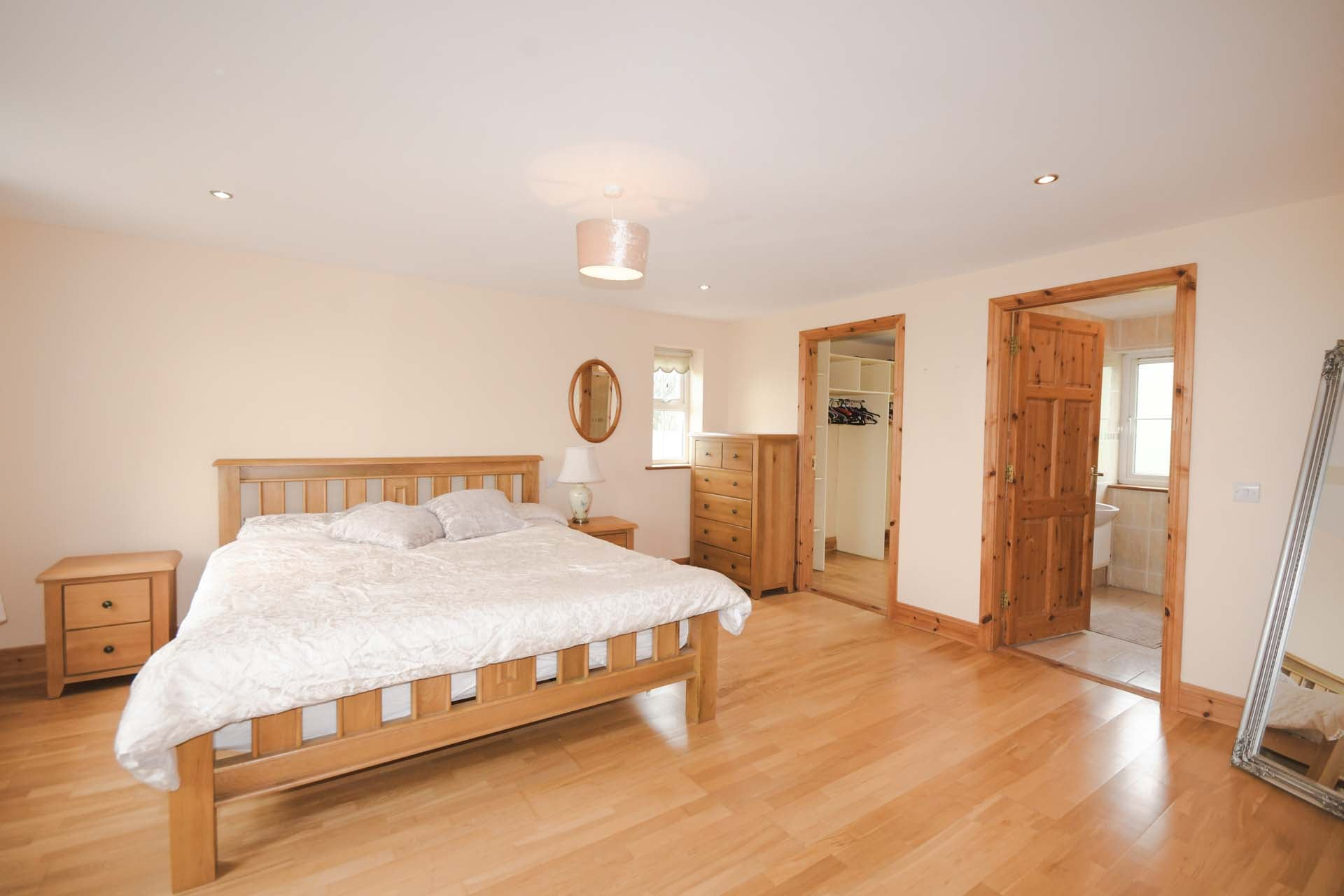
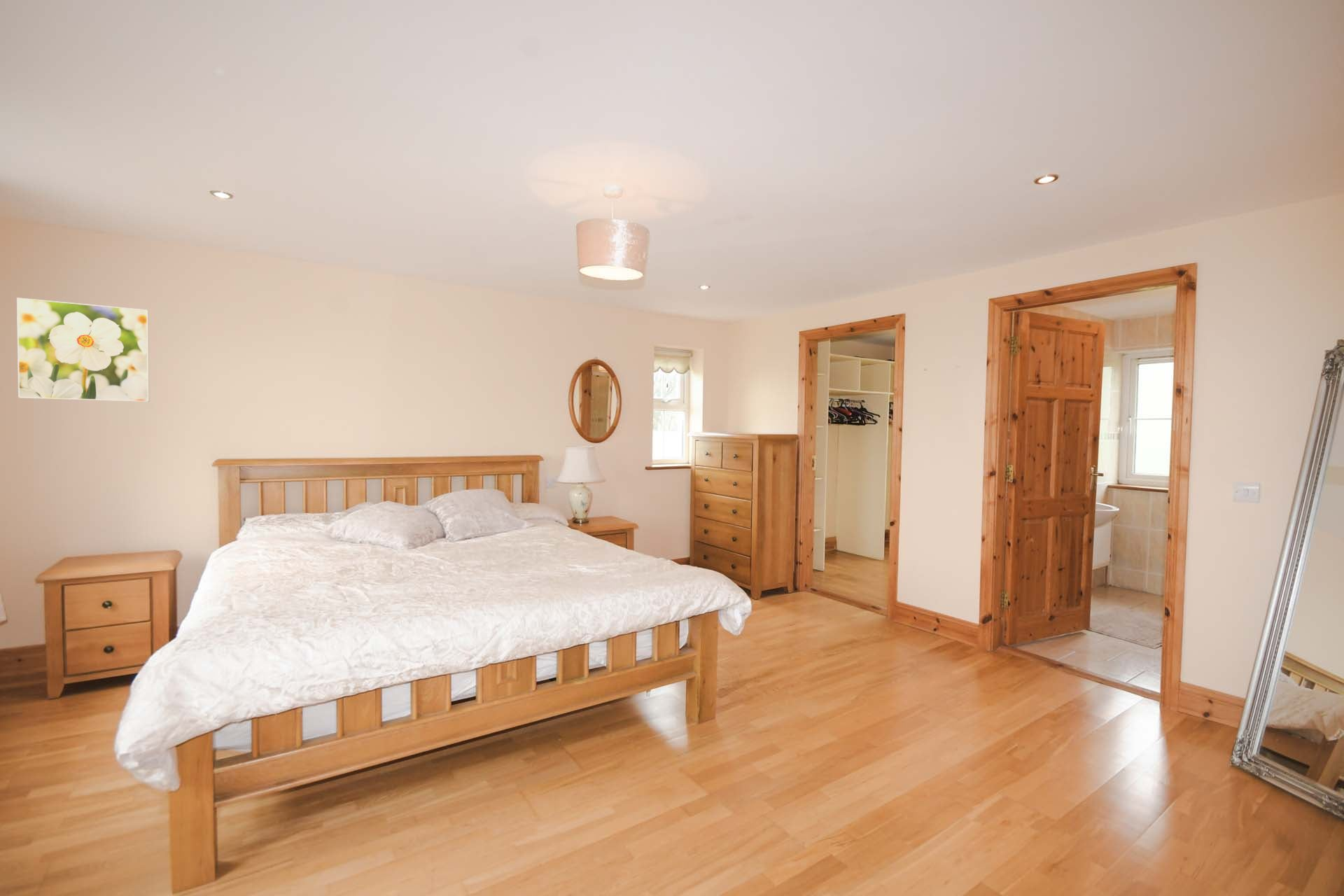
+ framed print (86, 352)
